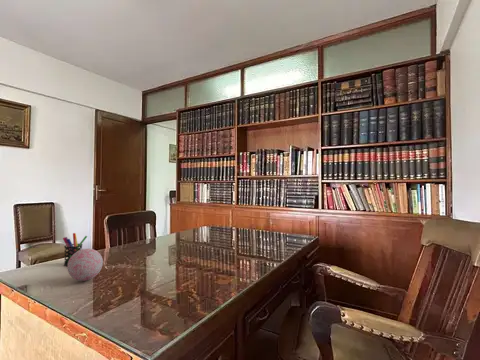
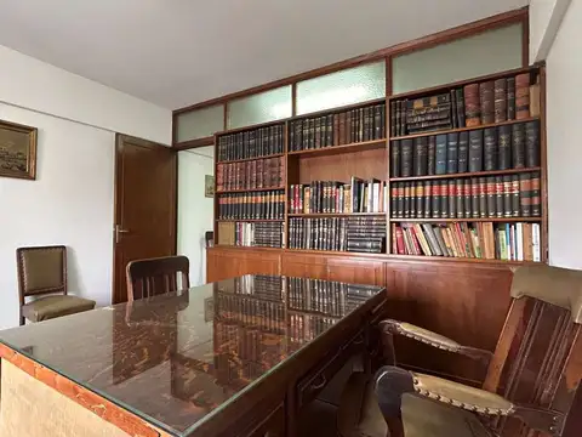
- decorative ball (85, 264)
- pen holder (75, 247)
